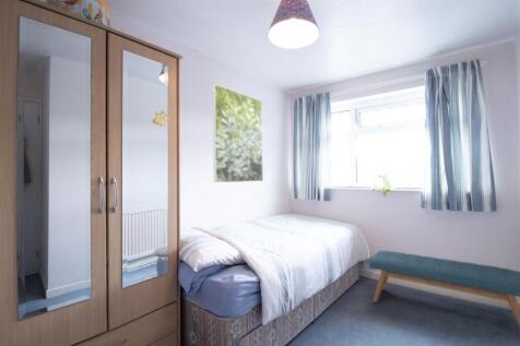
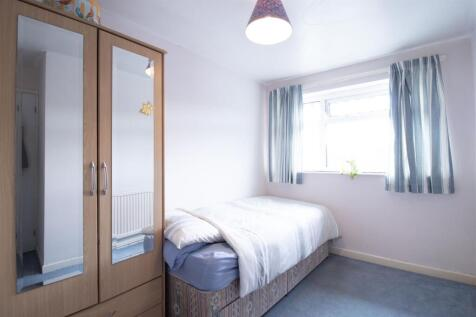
- bench (440, 286)
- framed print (240, 136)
